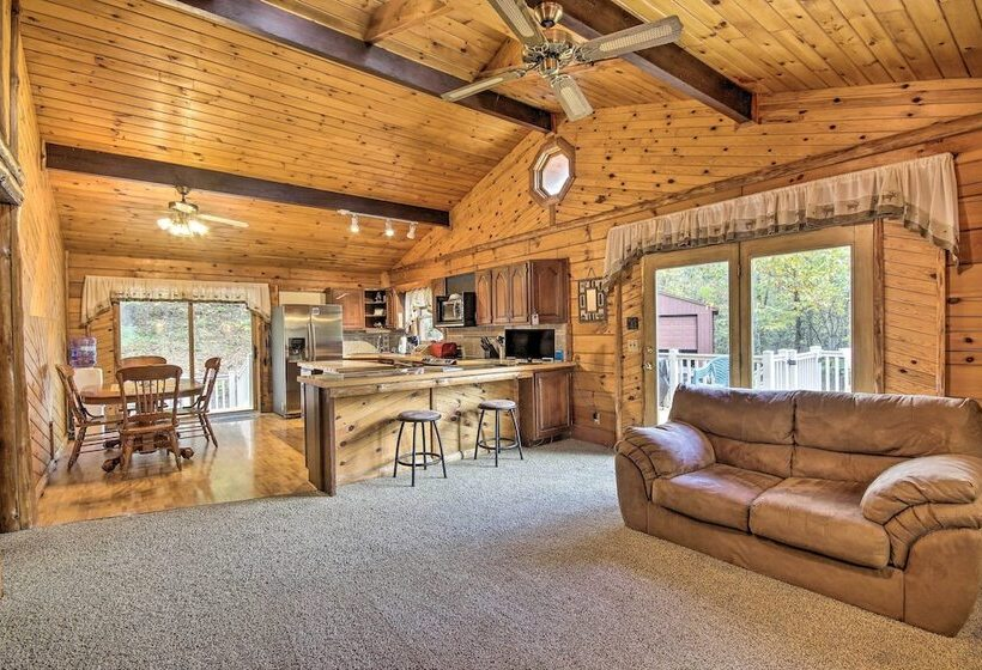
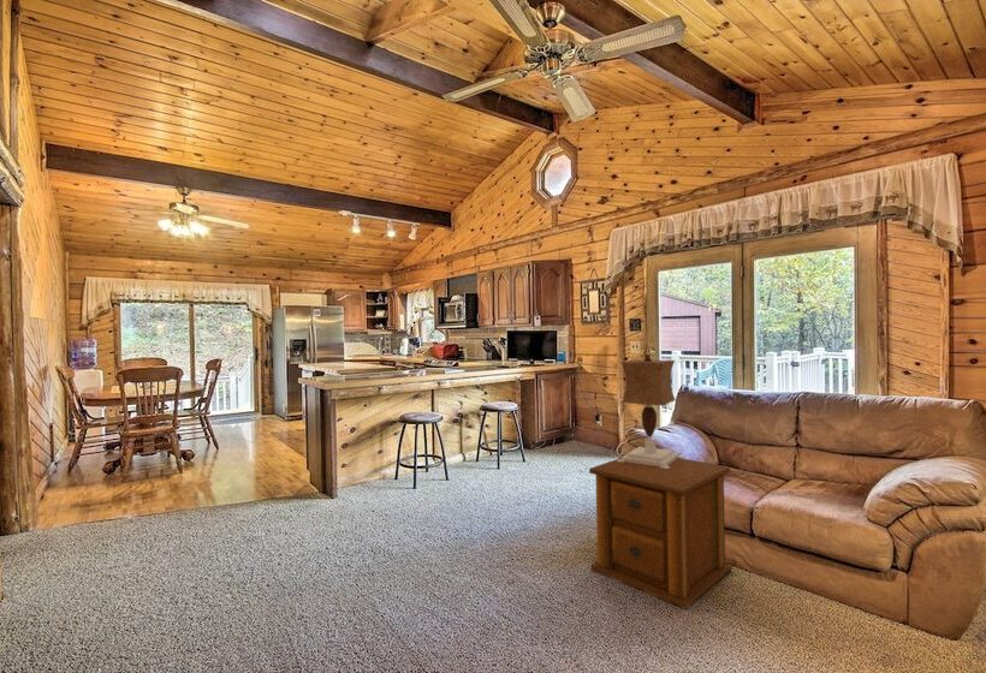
+ table lamp (648, 406)
+ side table (660, 518)
